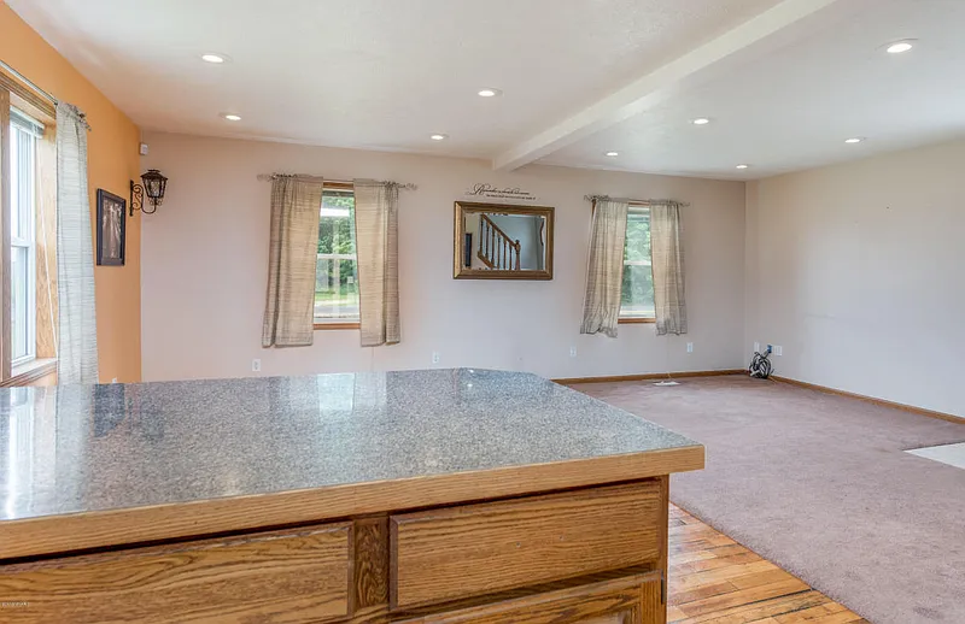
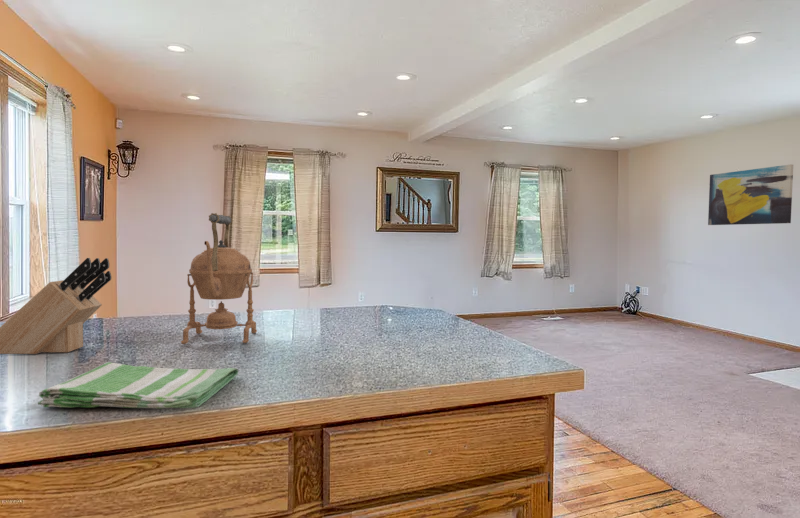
+ dish towel (147, 382)
+ knife block (49, 303)
+ wall art (747, 197)
+ kettle (218, 277)
